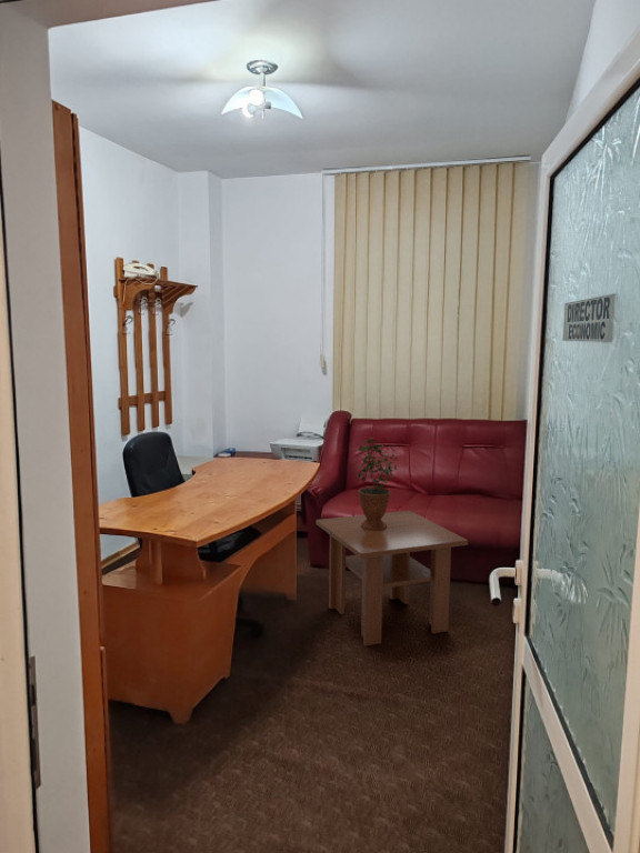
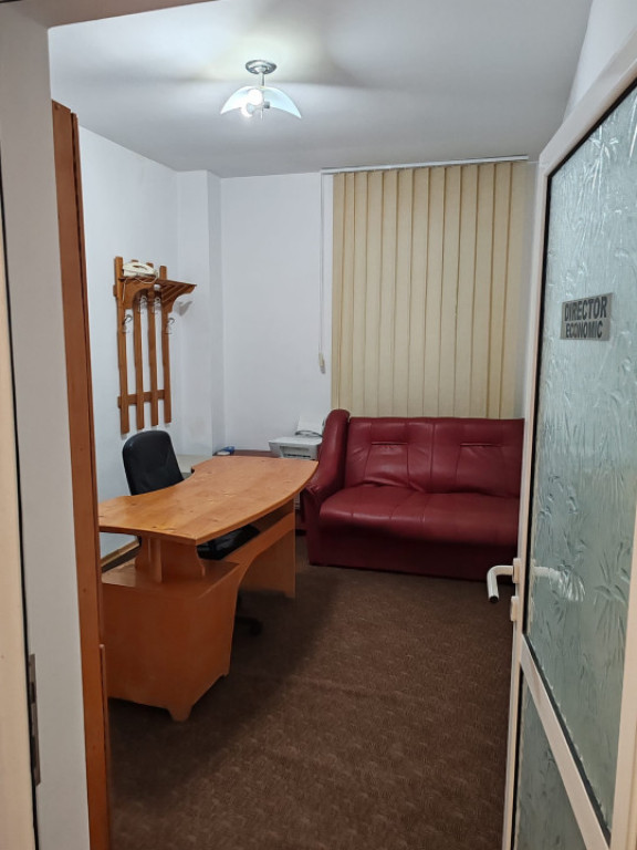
- coffee table (387, 574)
- potted plant (376, 482)
